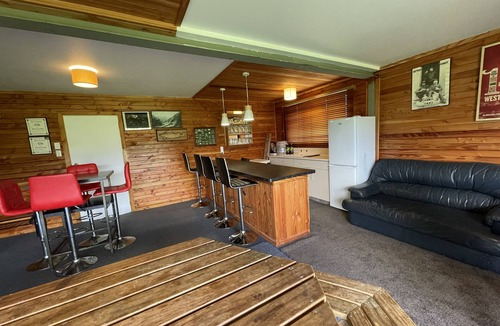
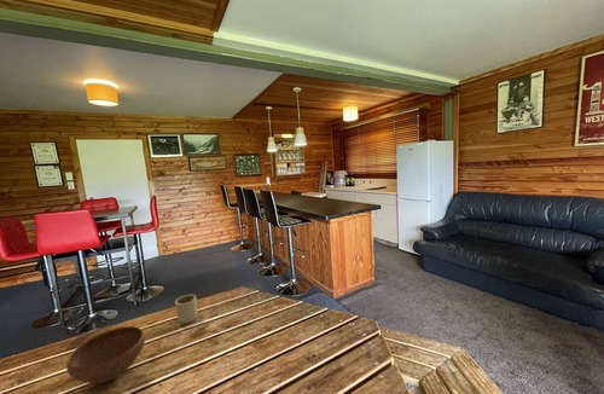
+ bowl (110, 360)
+ mug (188, 306)
